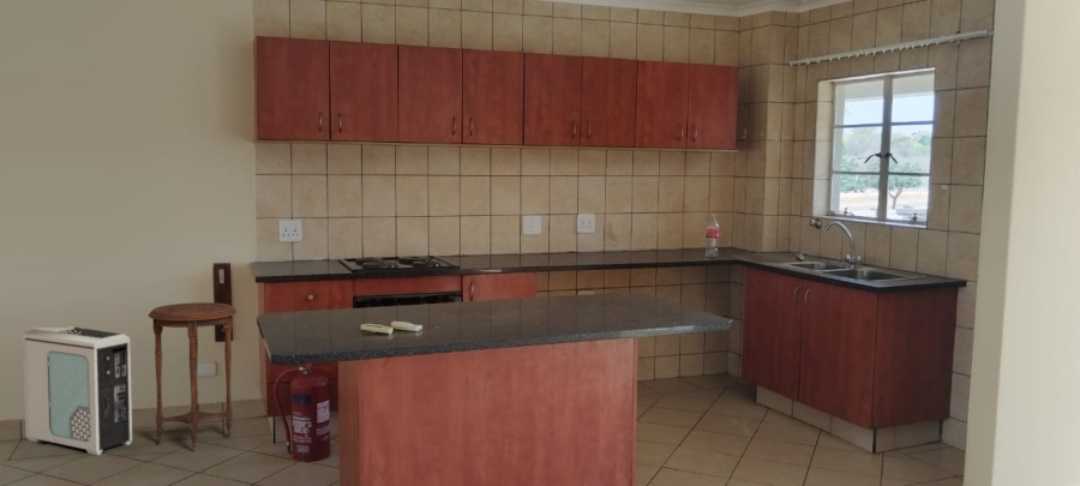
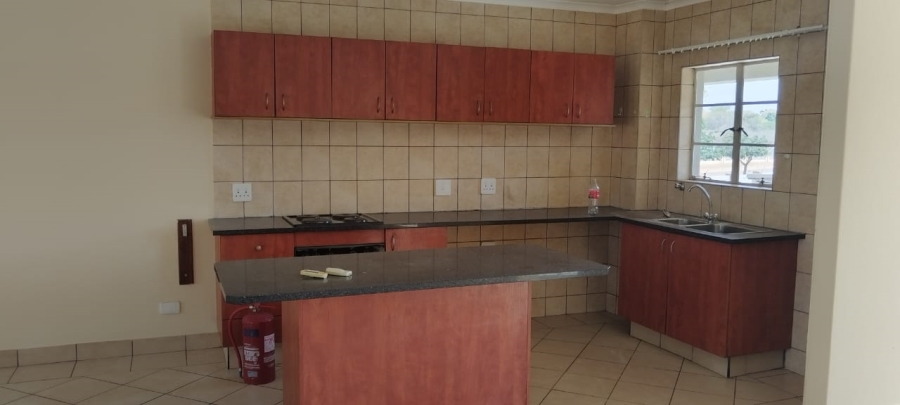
- air purifier (77, 386)
- side table (193, 374)
